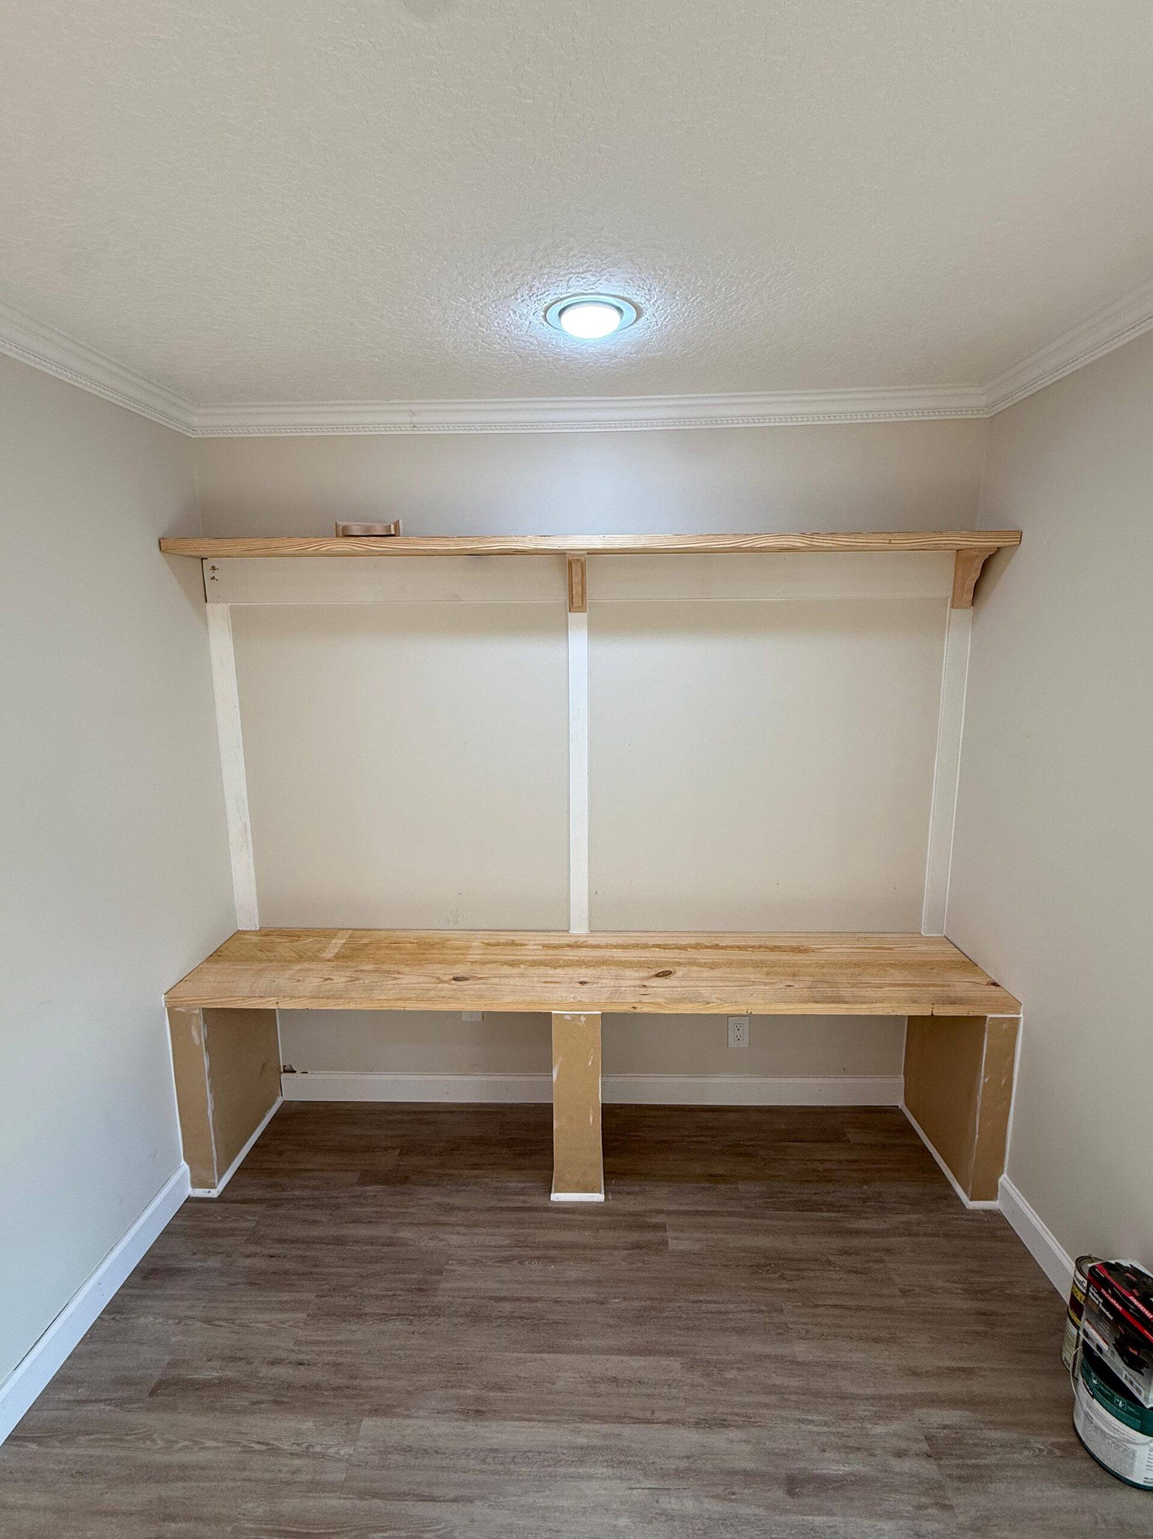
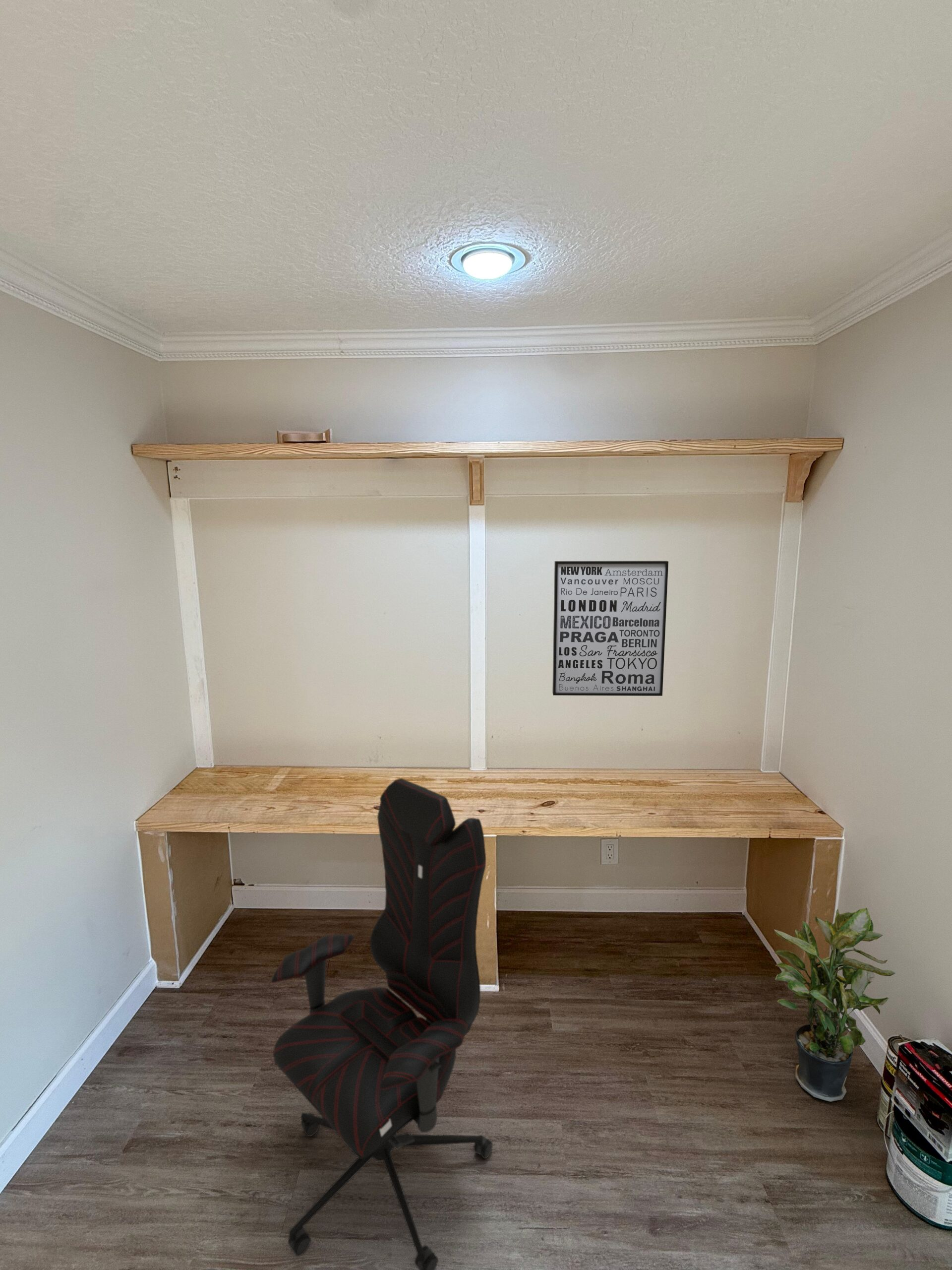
+ office chair (373, 1002)
+ wall art (609, 629)
+ potted plant (832, 994)
